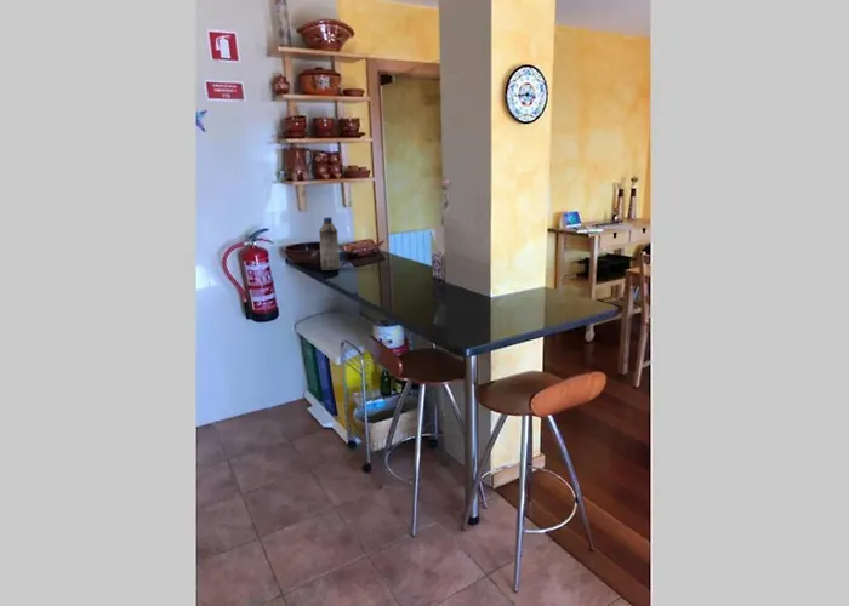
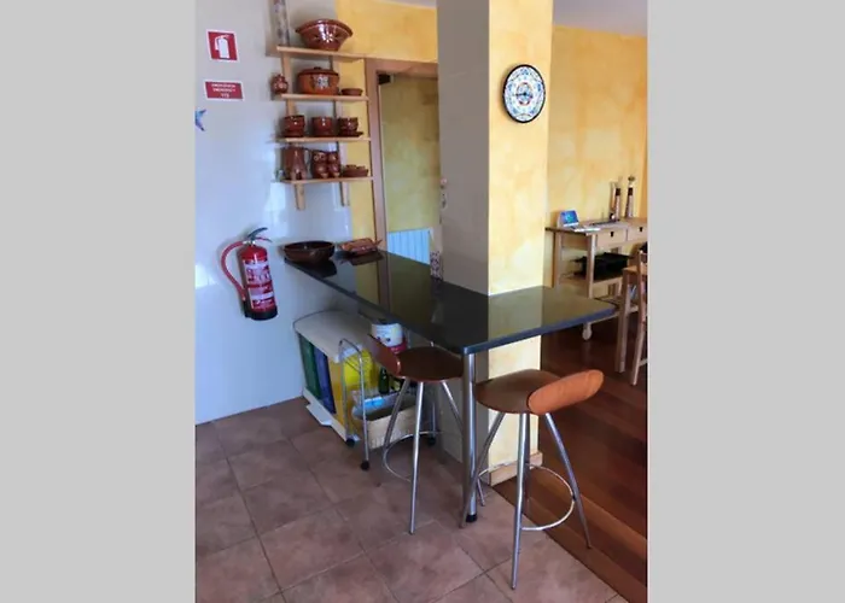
- water bottle (329, 244)
